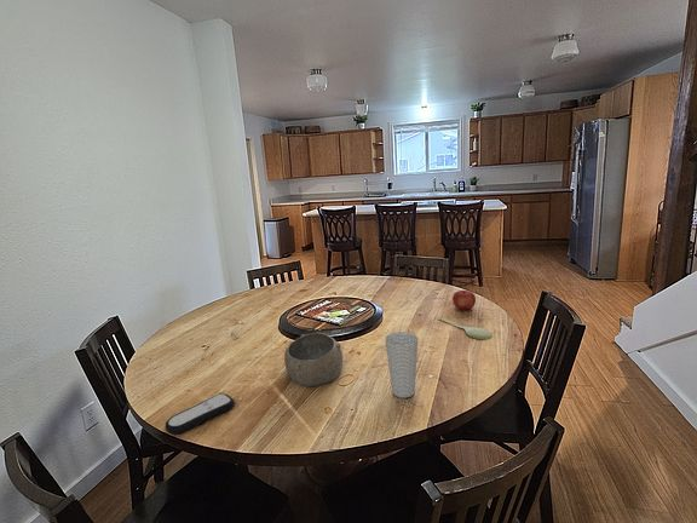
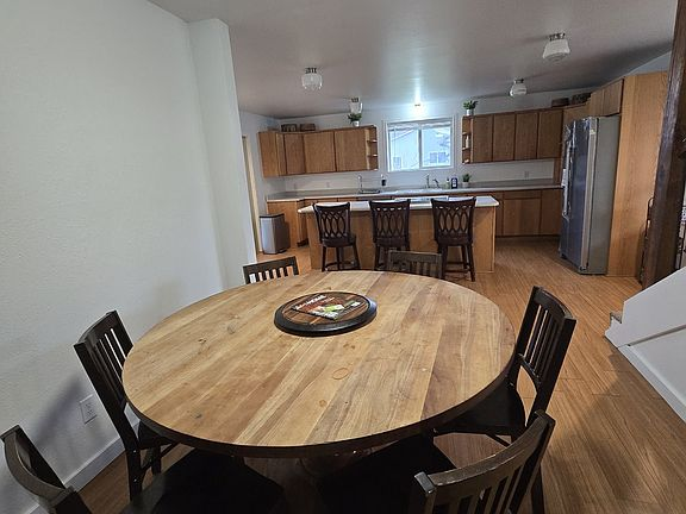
- bowl (313, 357)
- fruit (463, 298)
- cup (402, 364)
- spoon (462, 327)
- remote control (200, 412)
